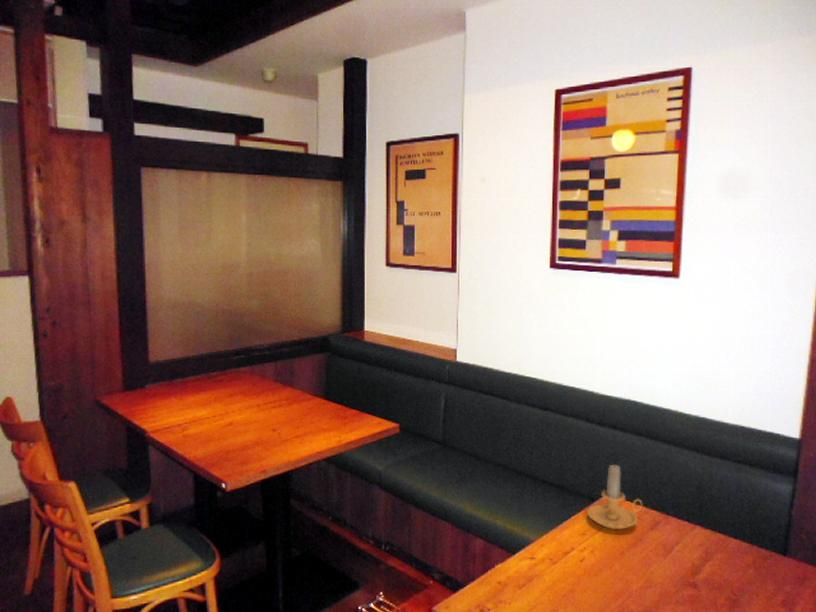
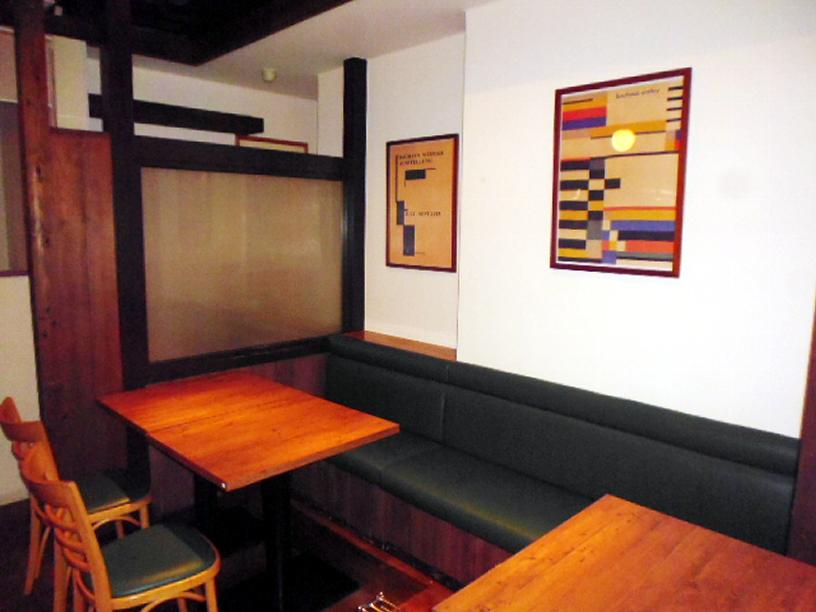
- candle (618, 492)
